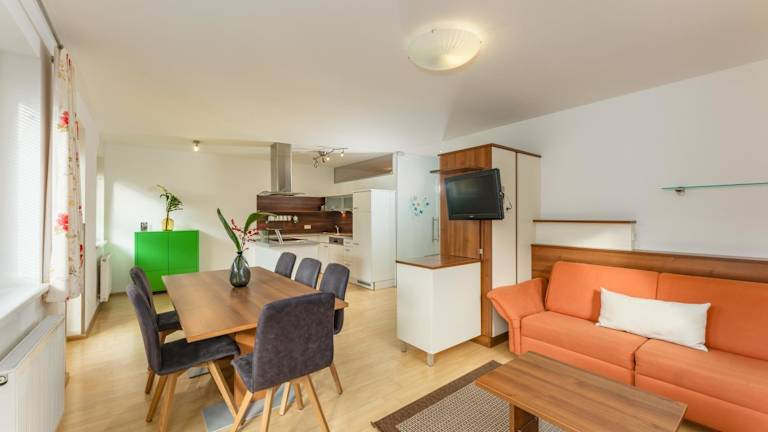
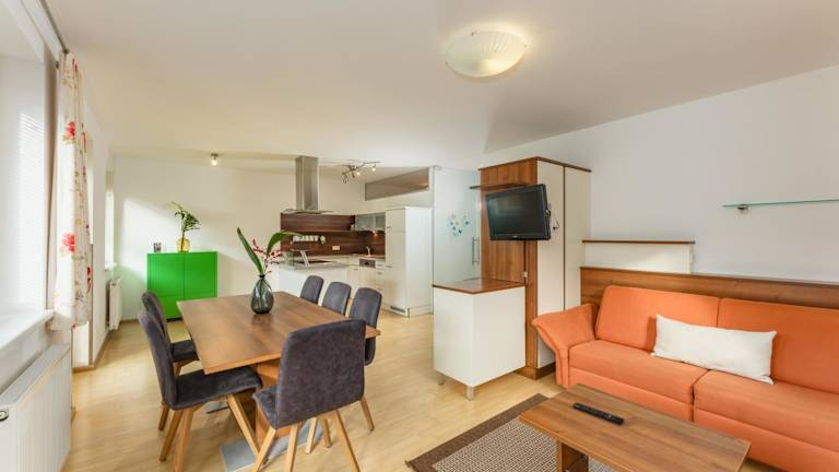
+ remote control (596, 413)
